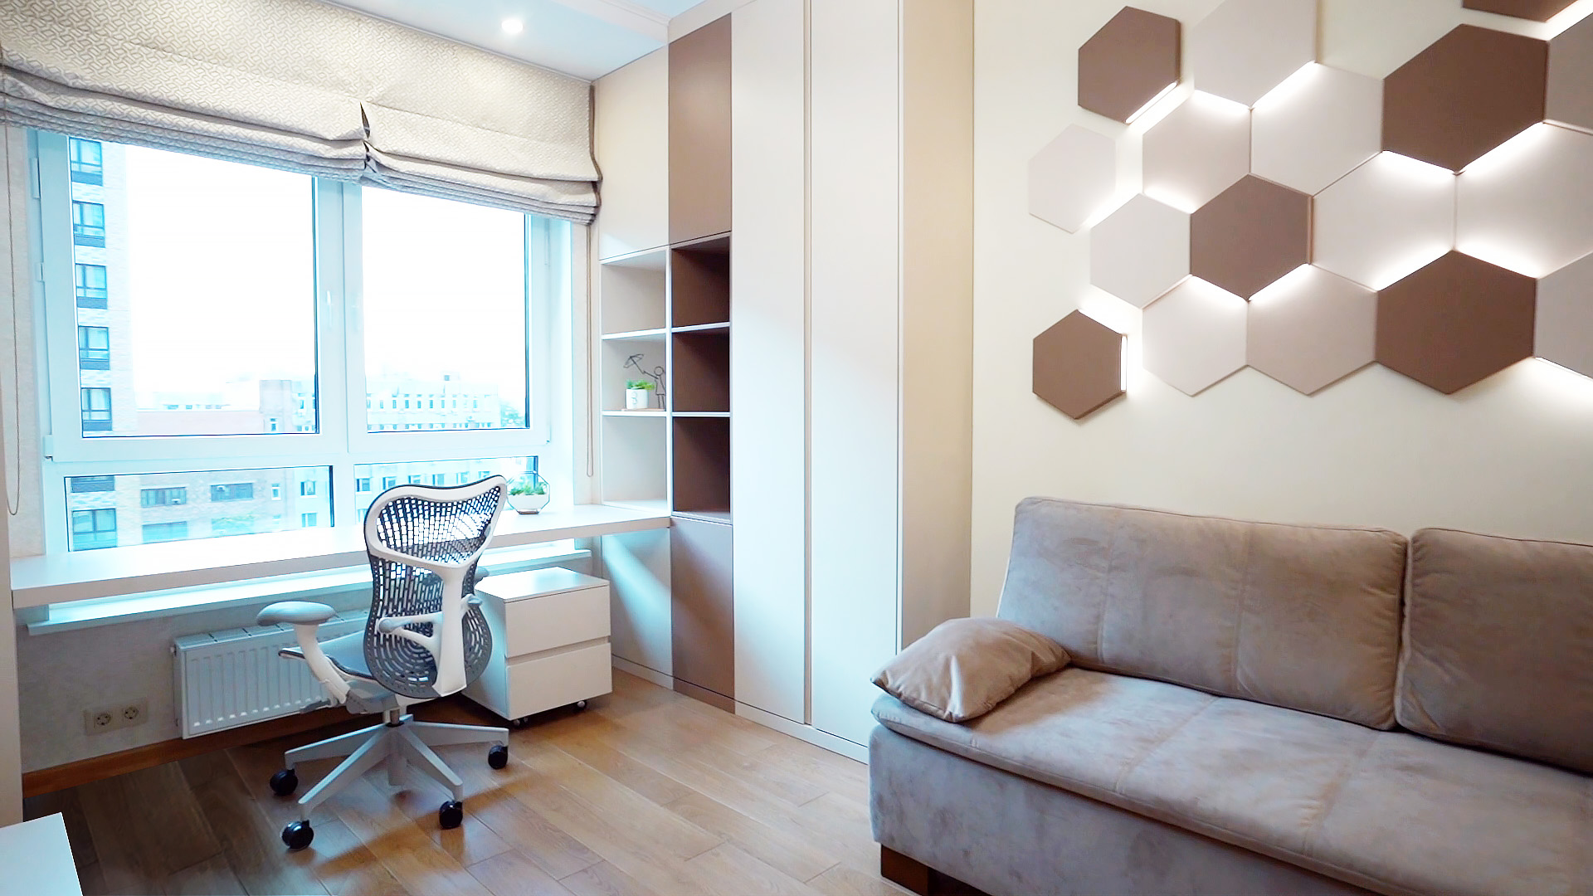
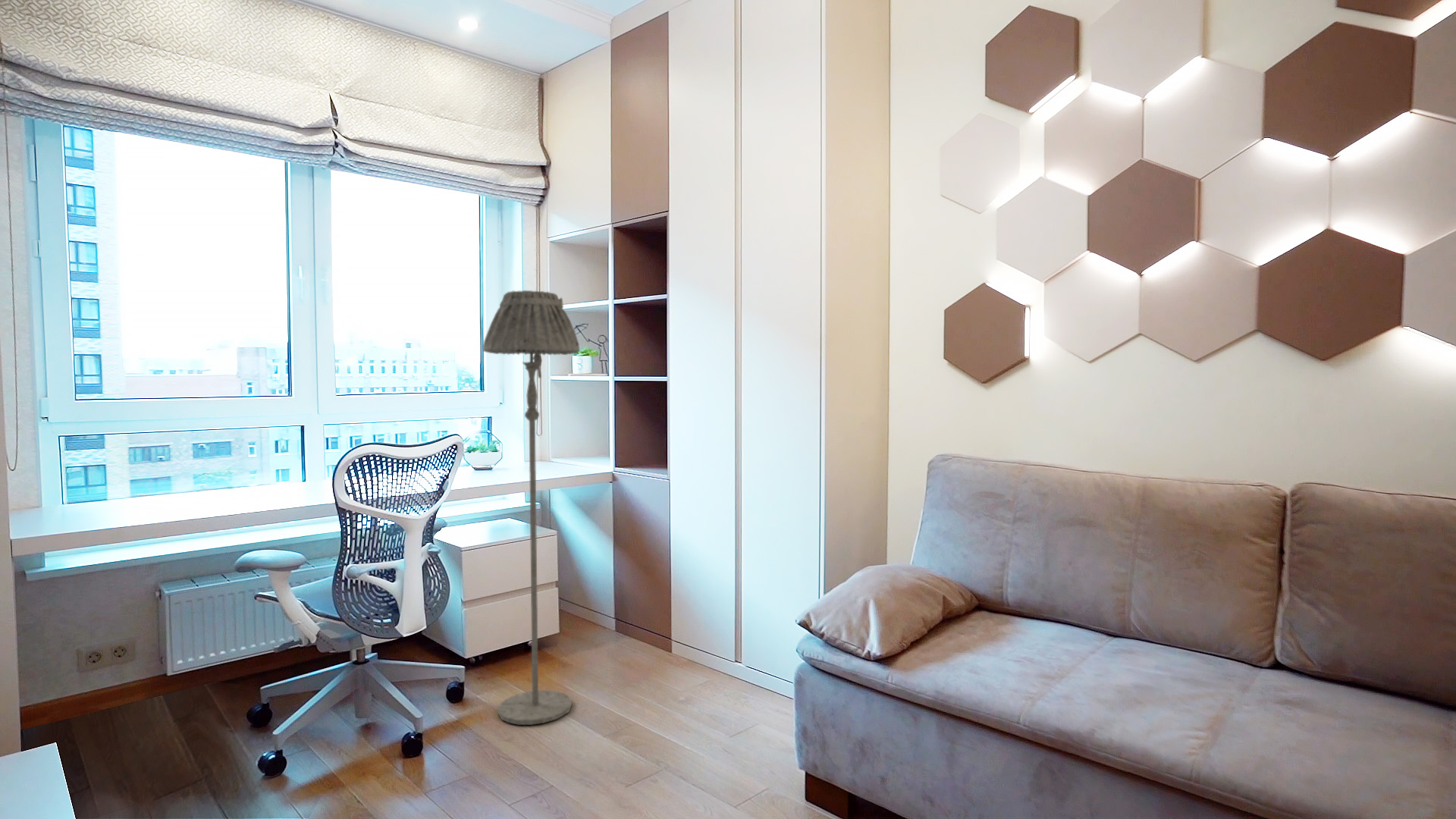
+ floor lamp (533, 502)
